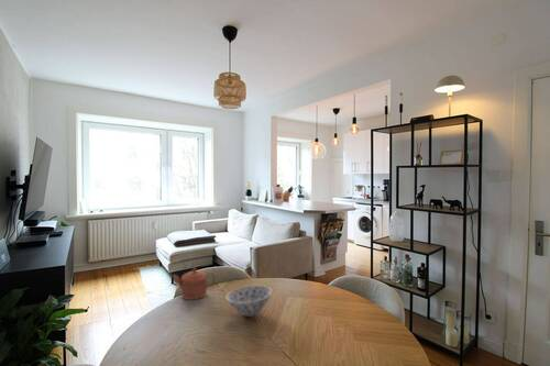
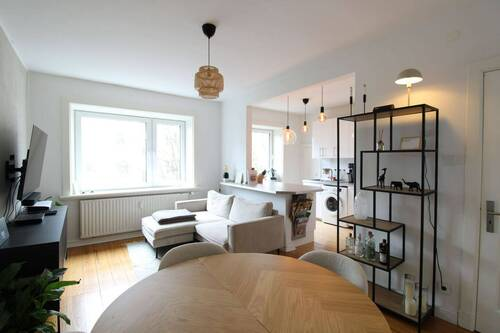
- teapot (194, 280)
- bowl (249, 302)
